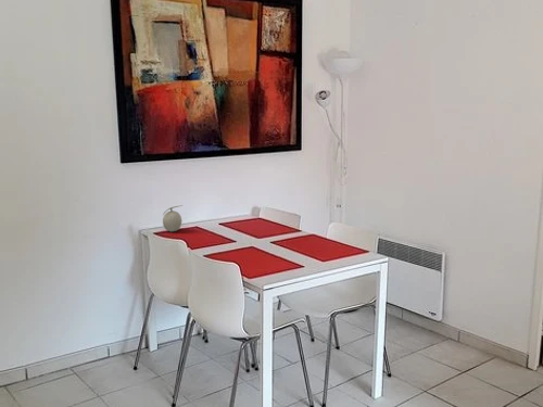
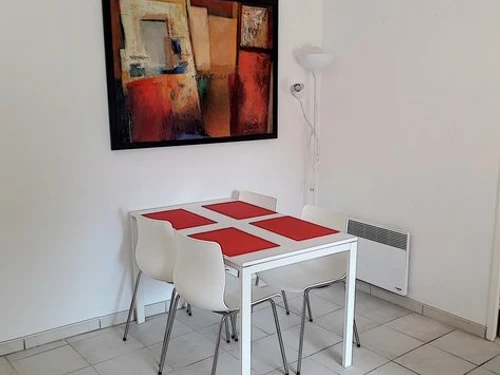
- fruit (171, 218)
